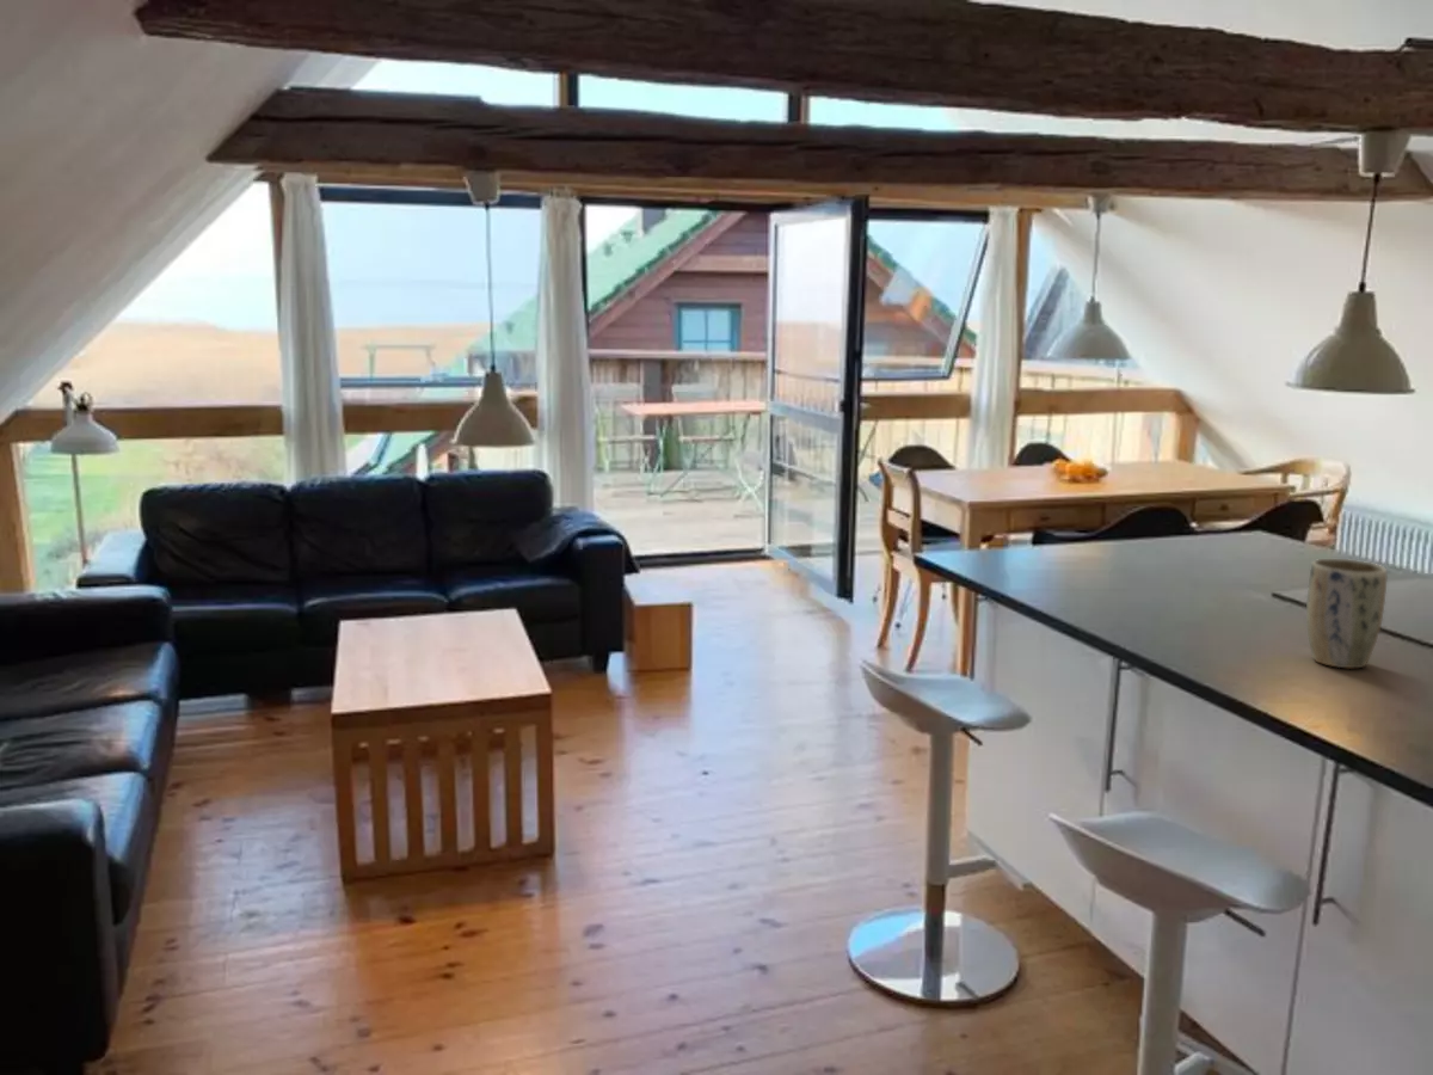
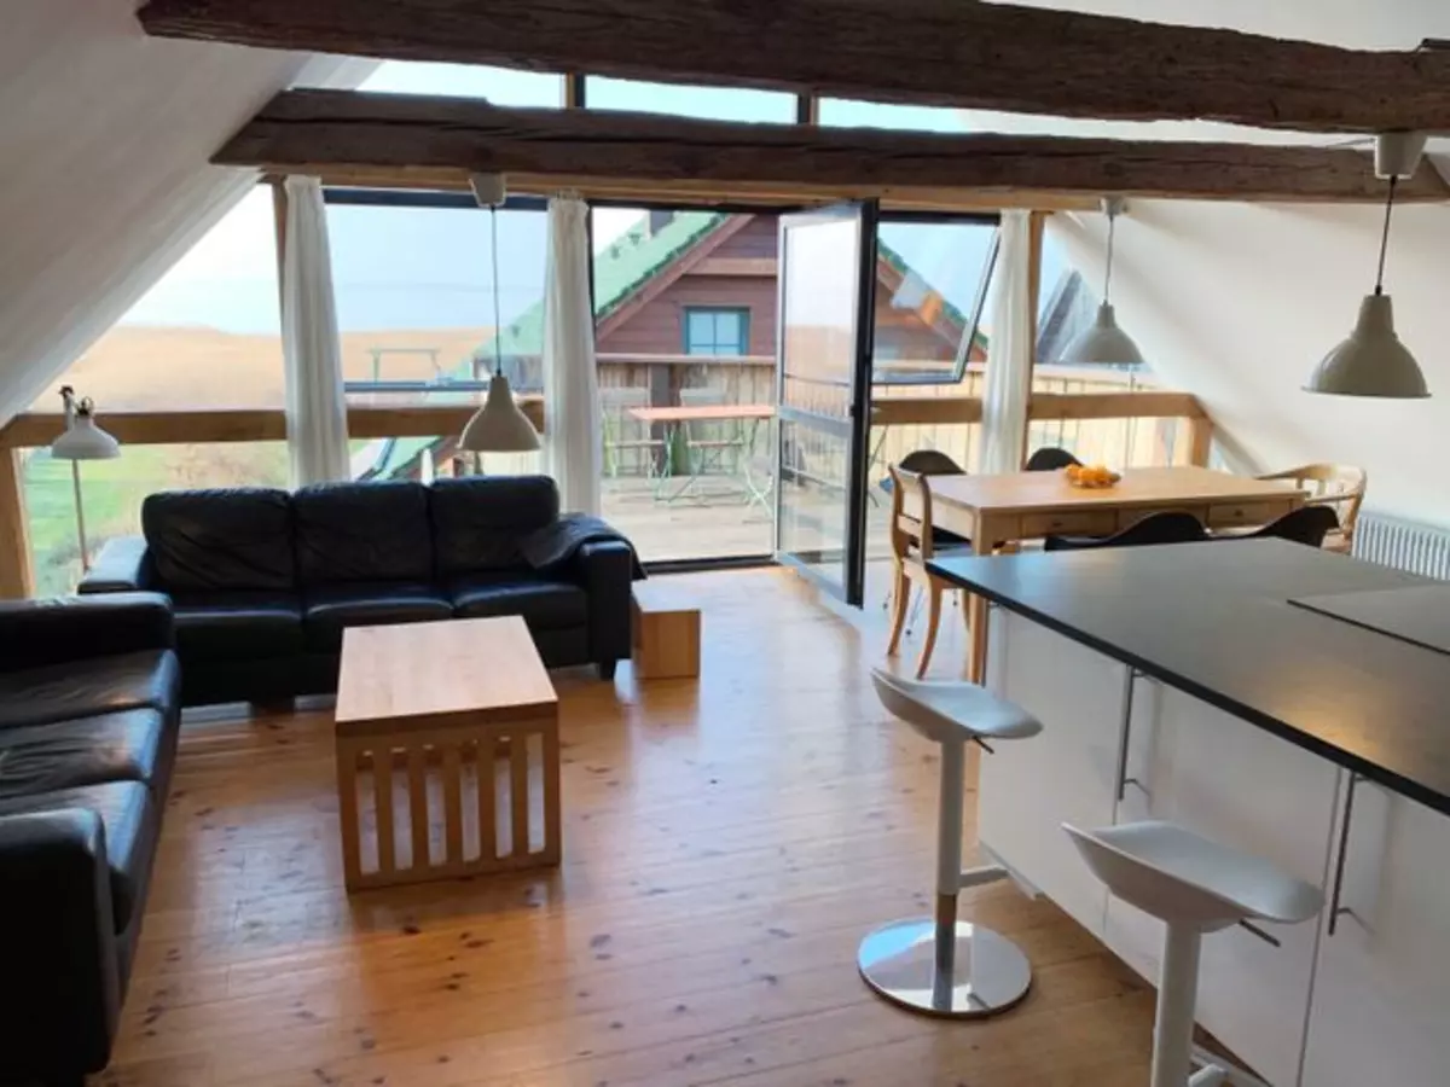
- plant pot (1343, 613)
